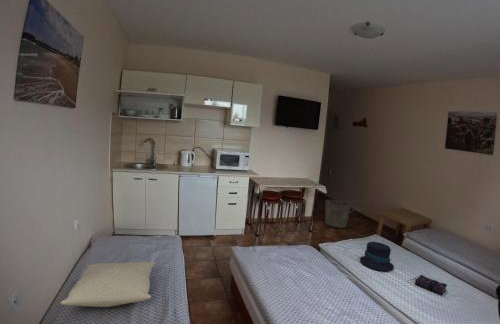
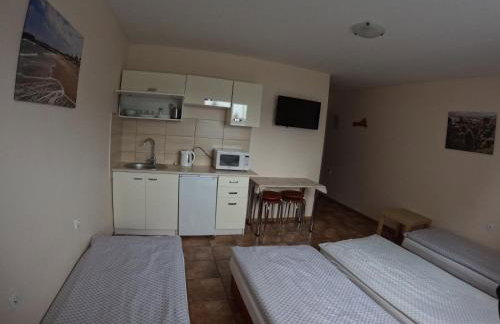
- bucket (337, 213)
- book (430, 284)
- pillow (116, 280)
- hat (377, 254)
